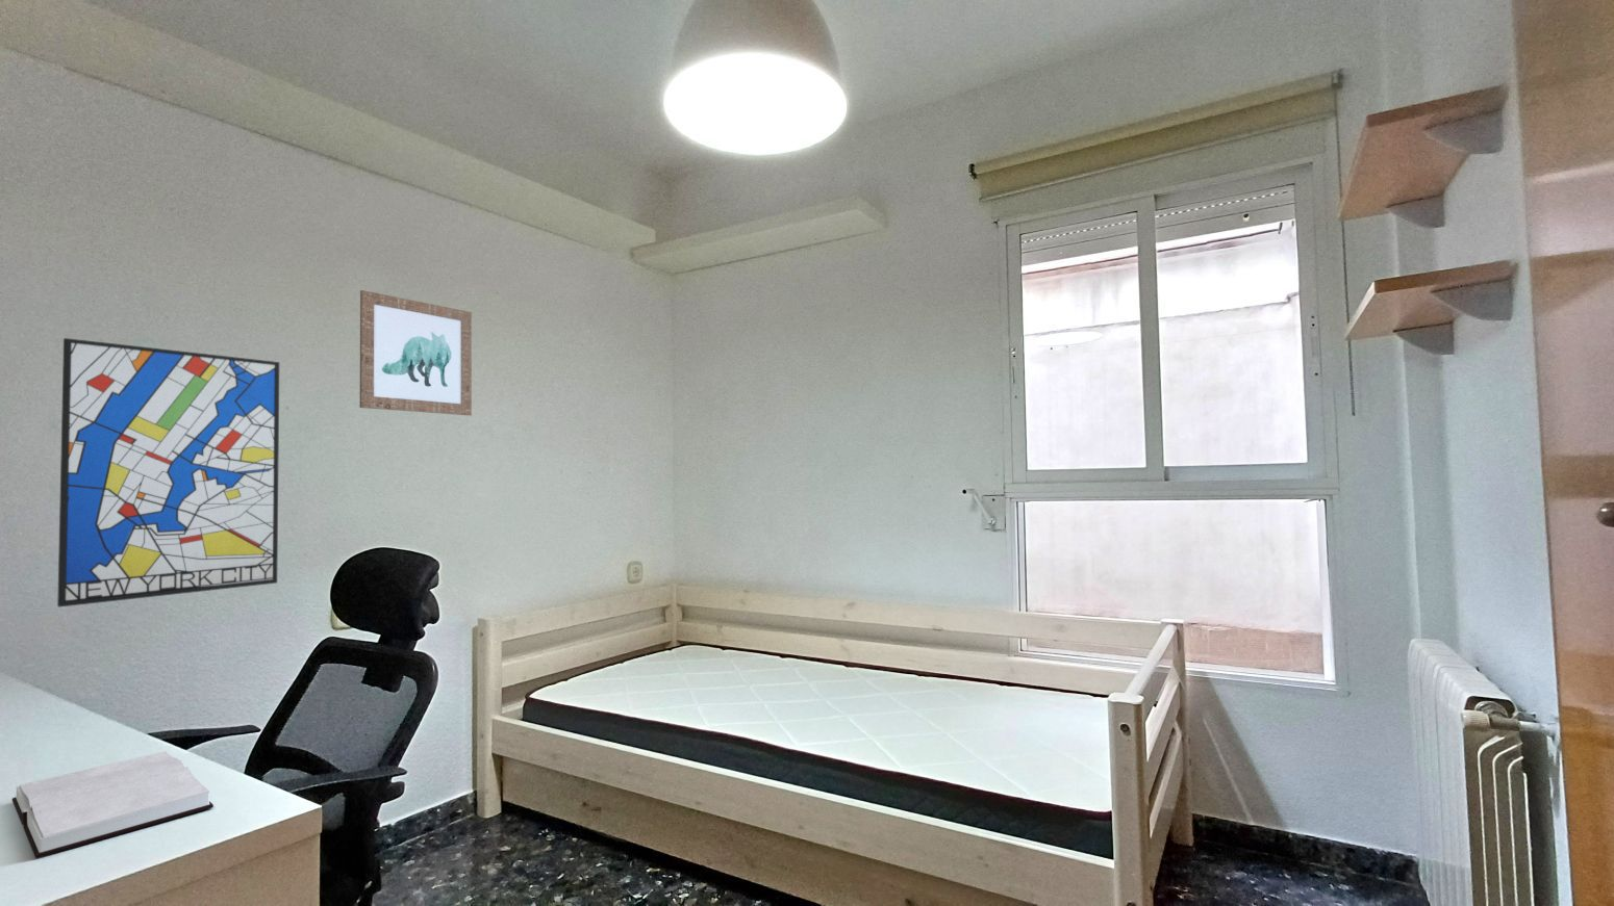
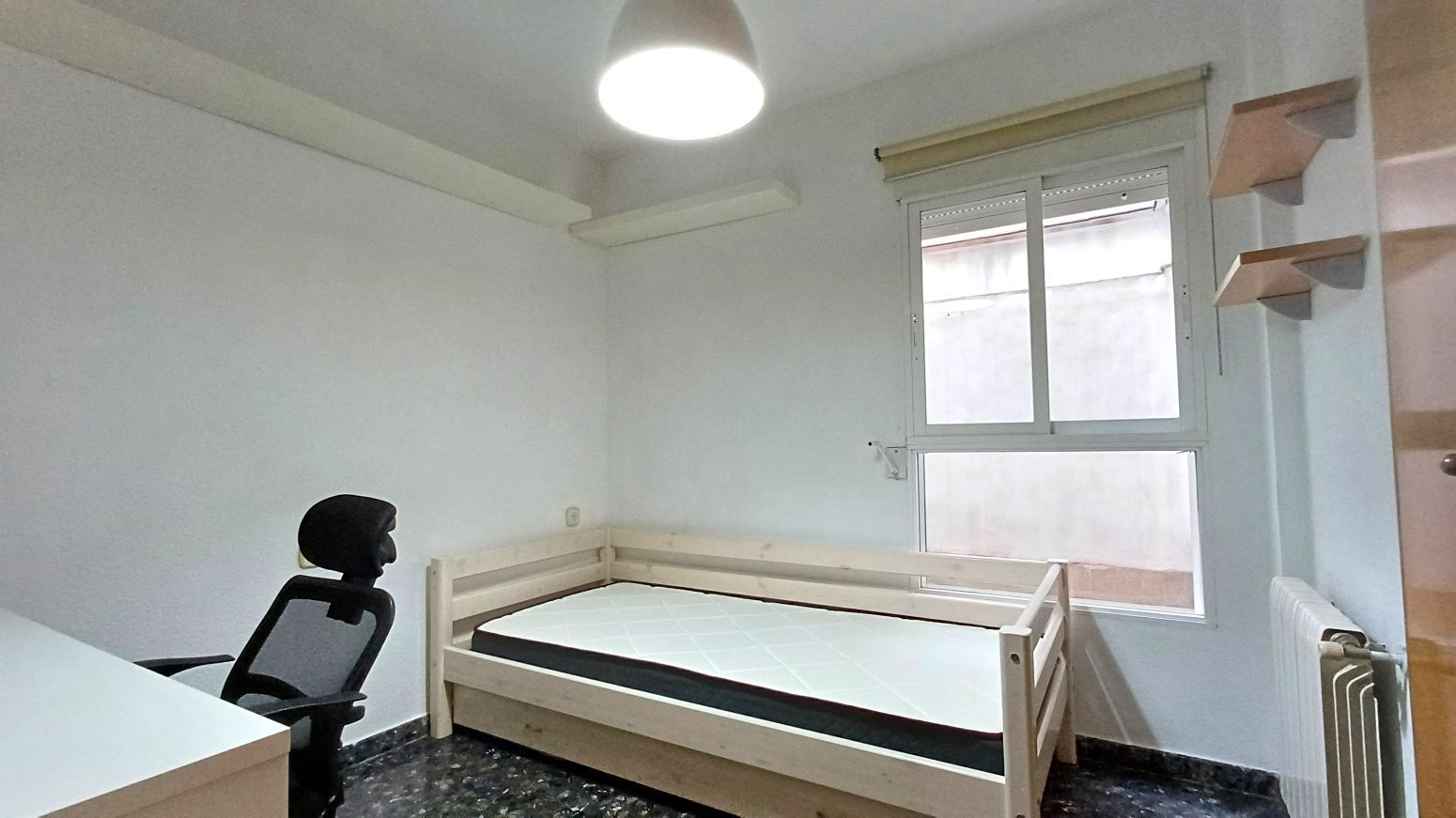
- wall art (419, 357)
- hardback book (111, 793)
- wall art (180, 471)
